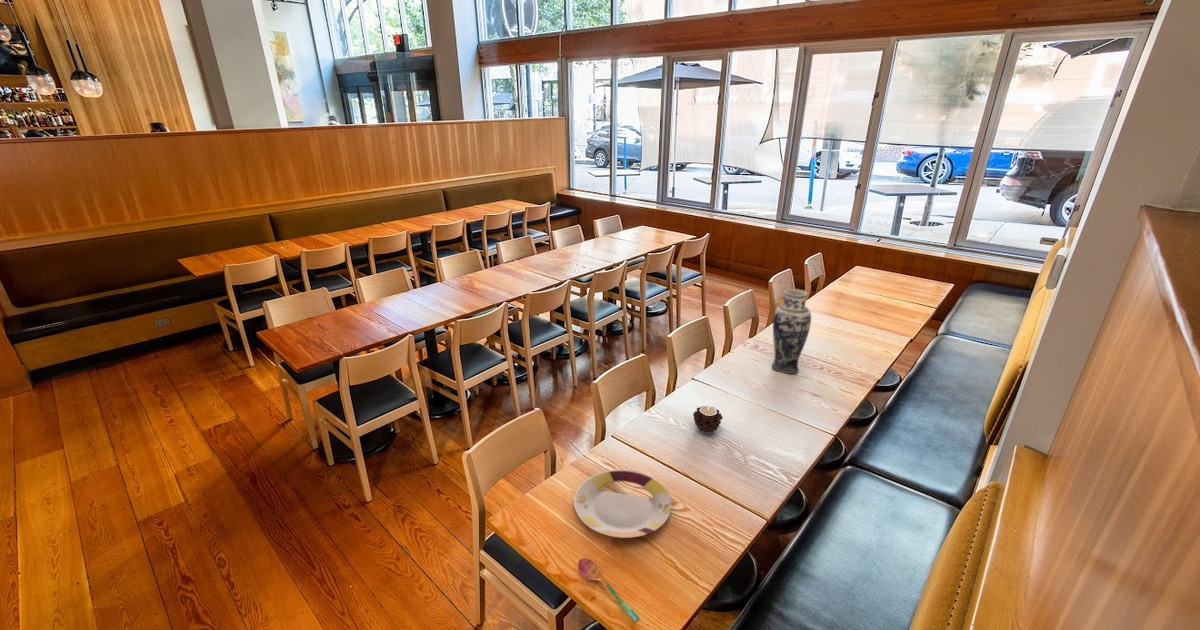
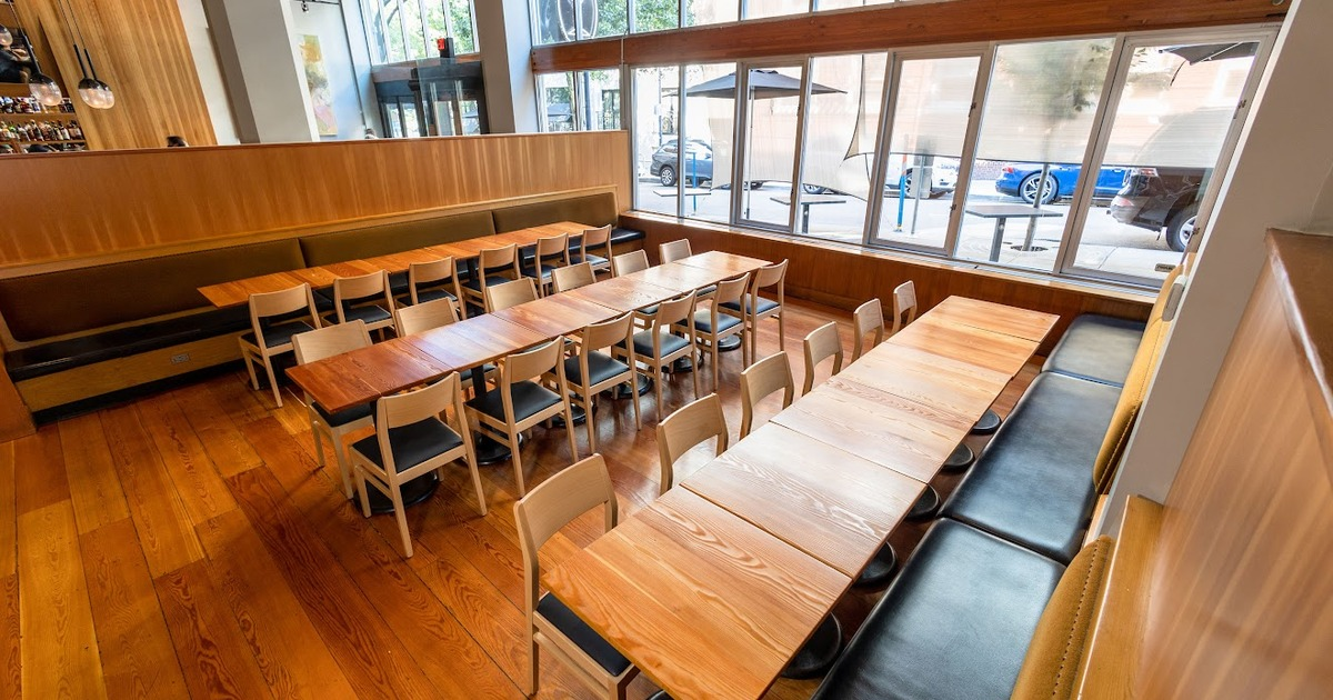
- candle (707, 418)
- vase (790, 331)
- plate (622, 503)
- soupspoon (607, 587)
